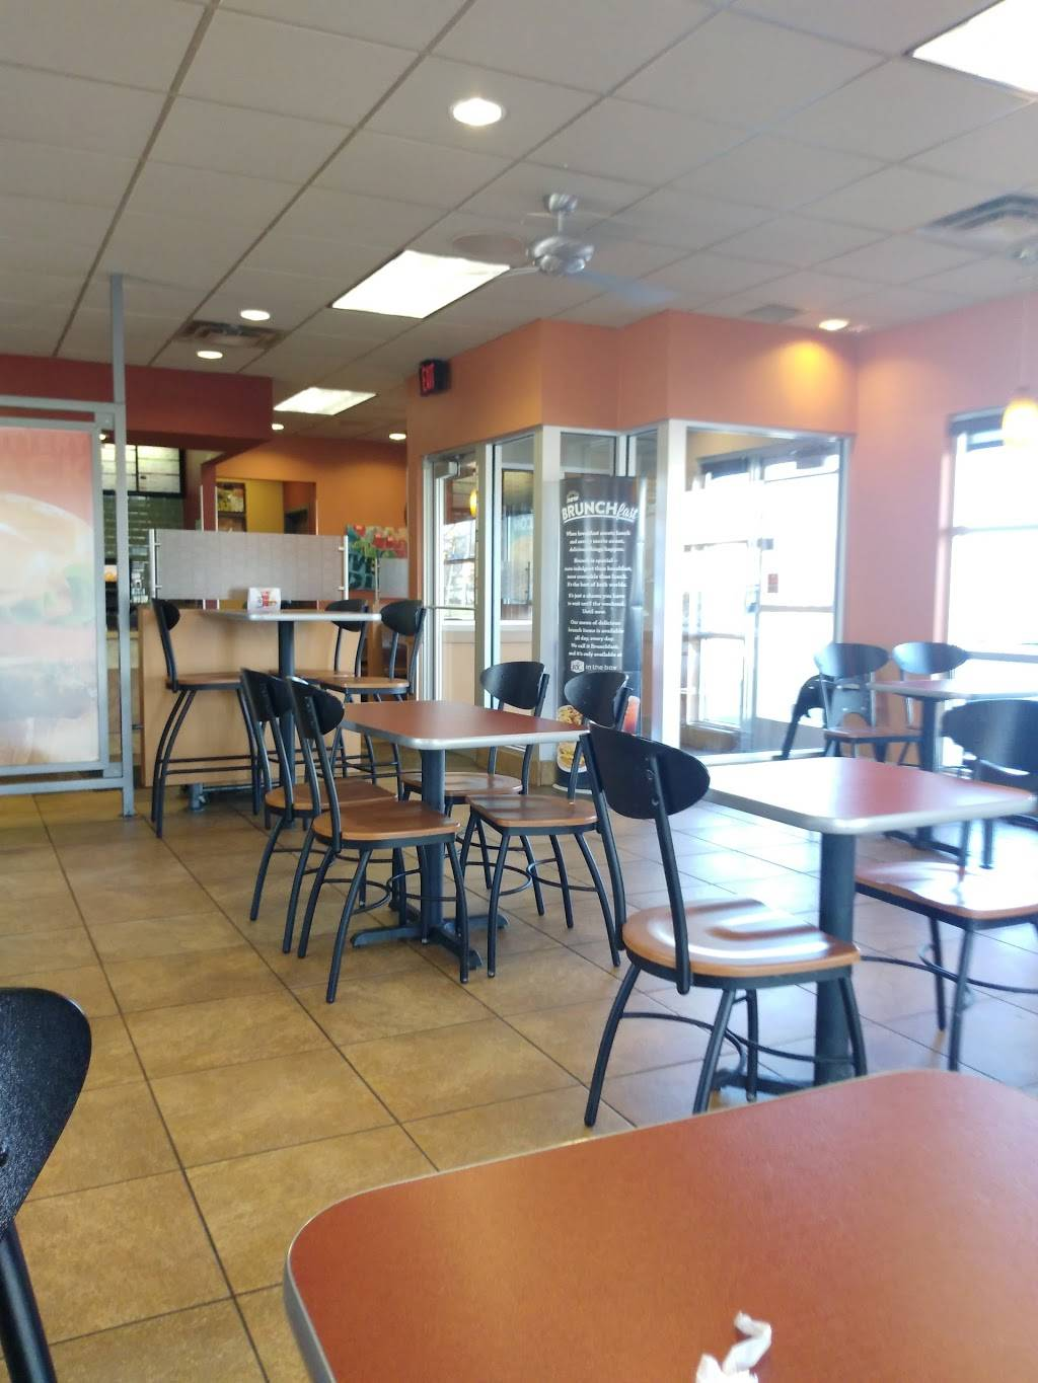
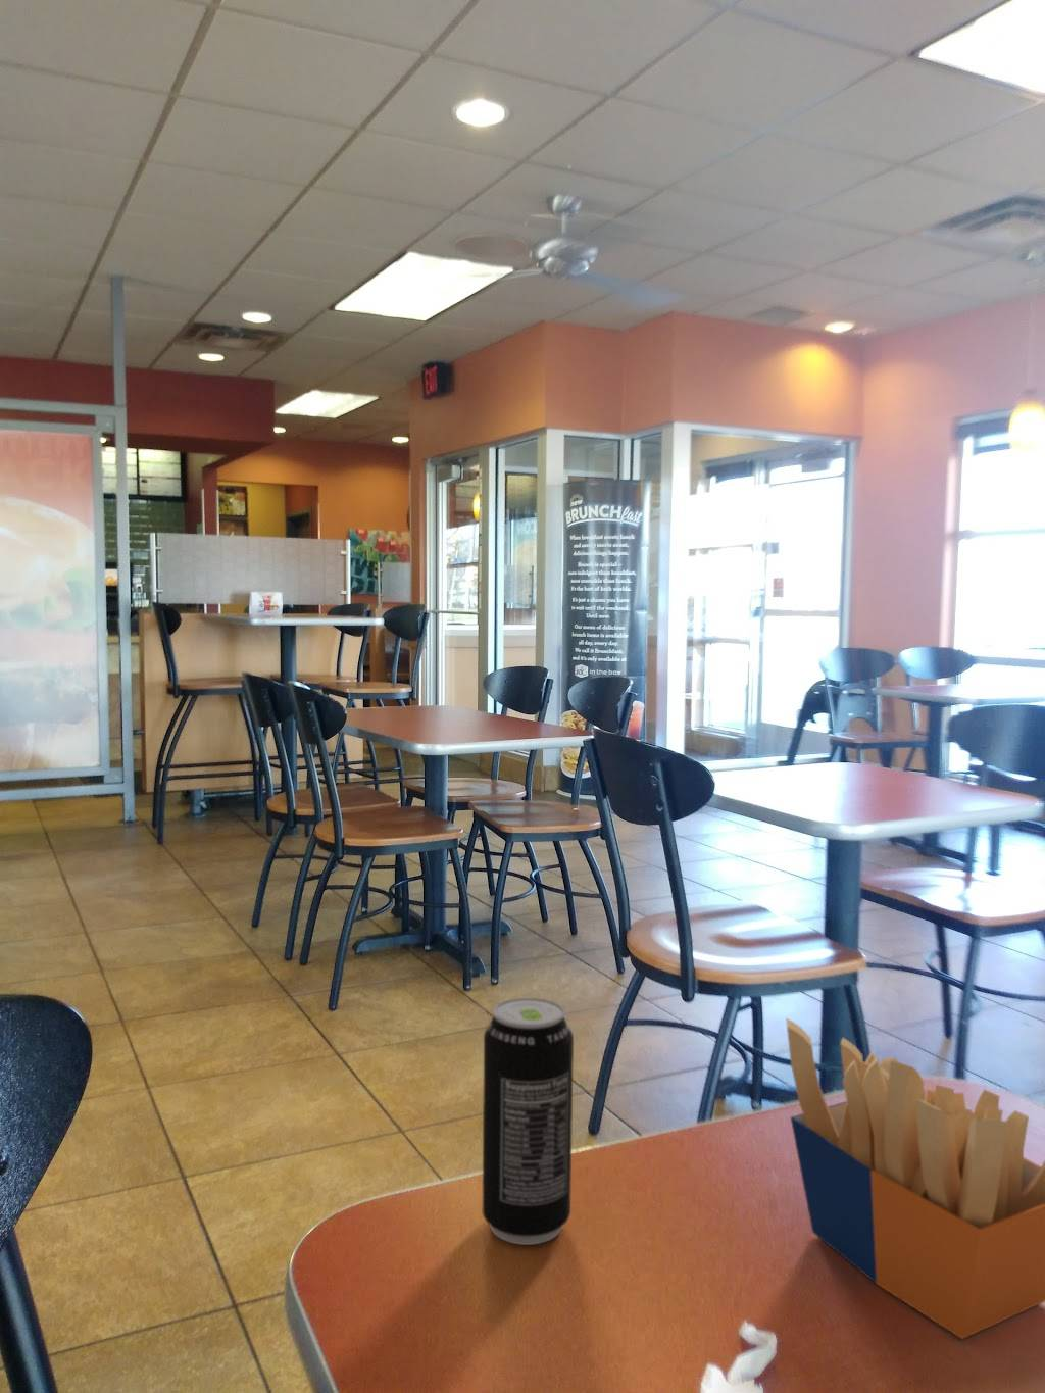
+ beverage can (527, 1117)
+ french fries (925, 1156)
